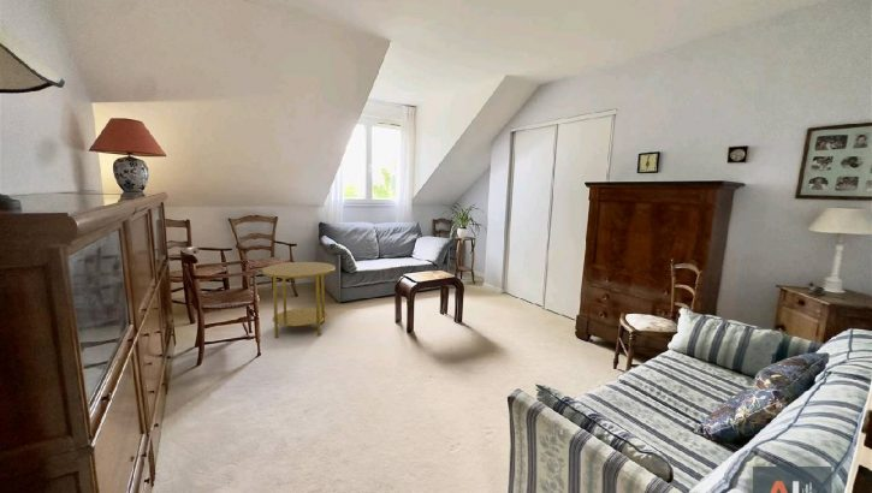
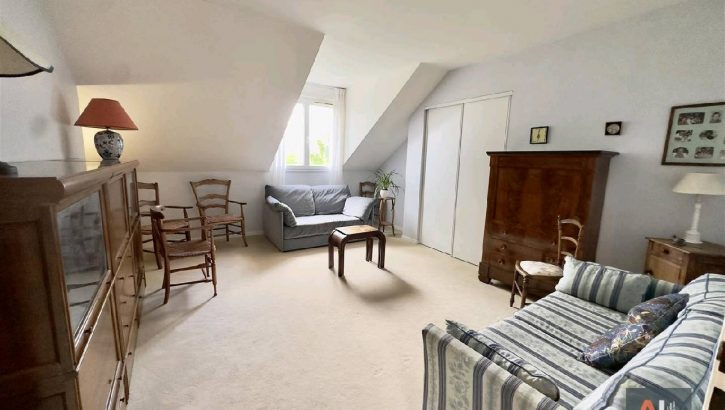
- side table (302, 308)
